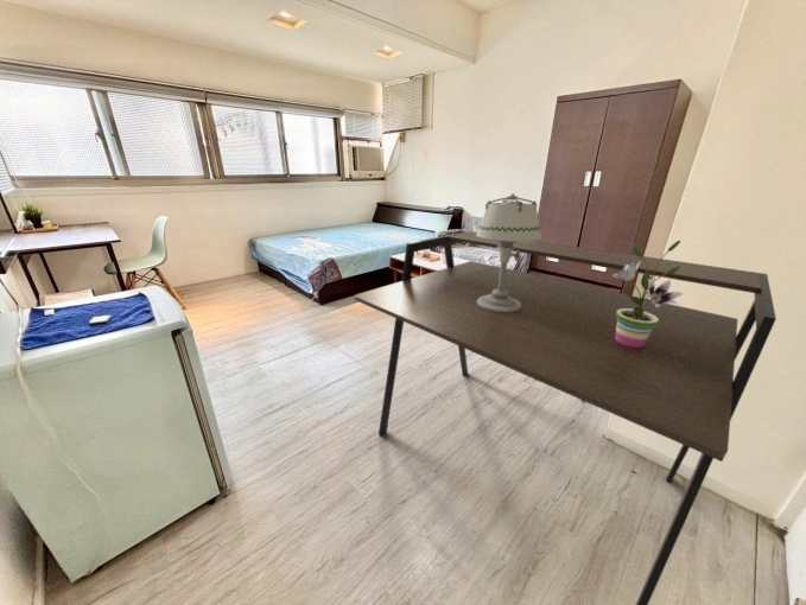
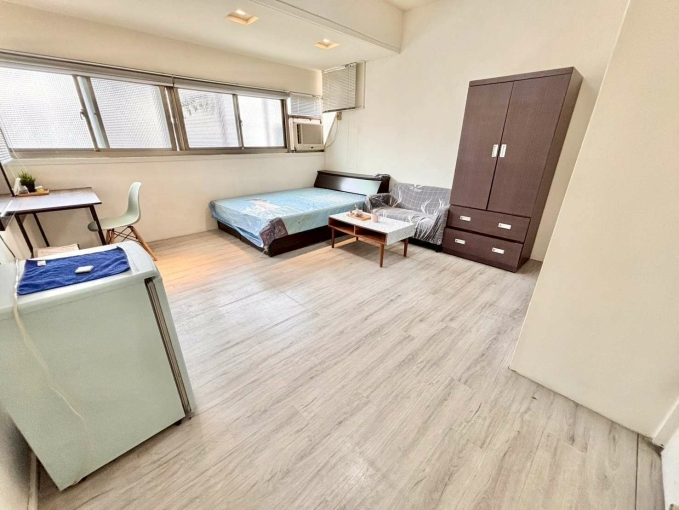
- desk (523, 374)
- table lamp (506, 251)
- potted plant (639, 293)
